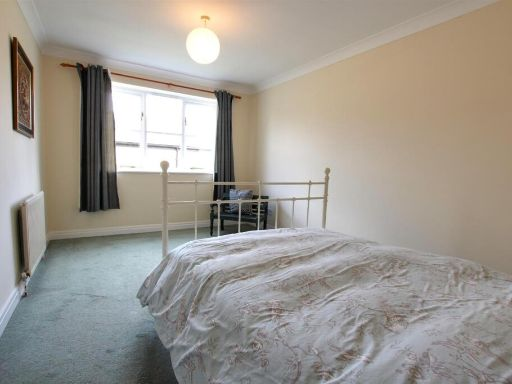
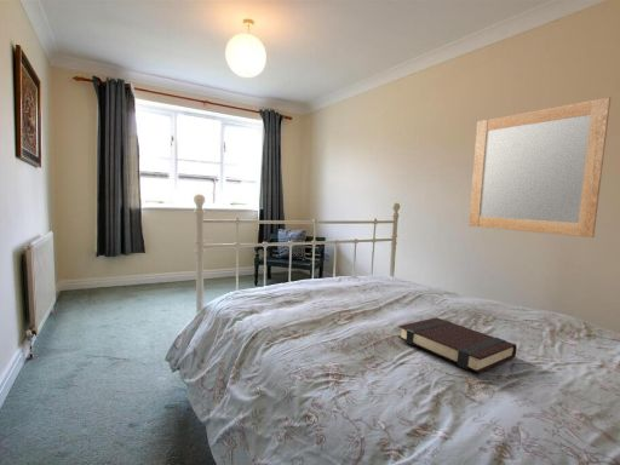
+ home mirror (528, 172)
+ book (454, 340)
